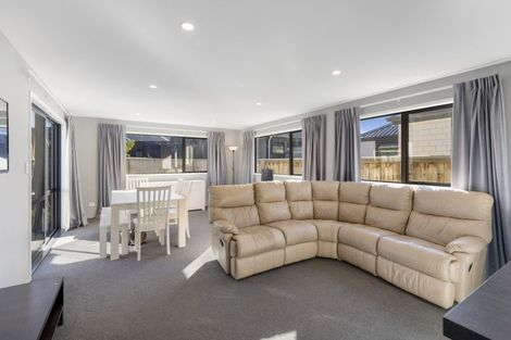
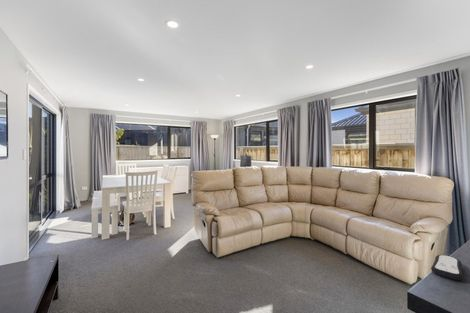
+ remote control (447, 265)
